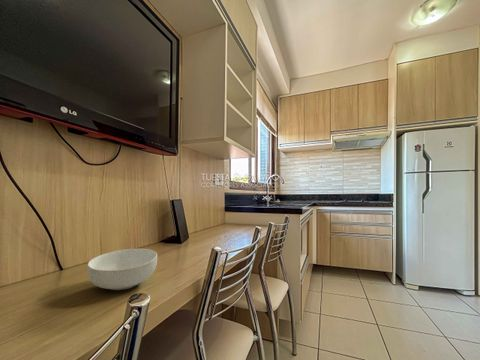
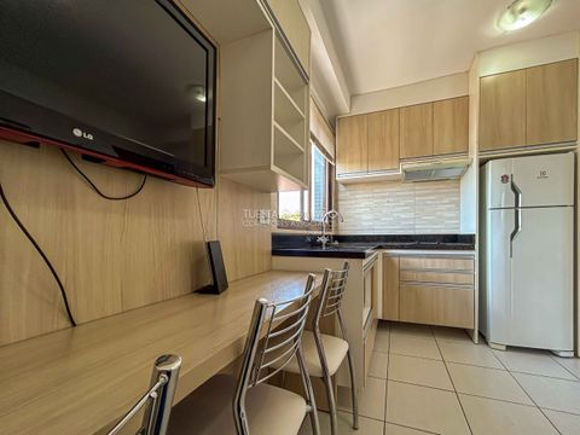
- cereal bowl (124, 270)
